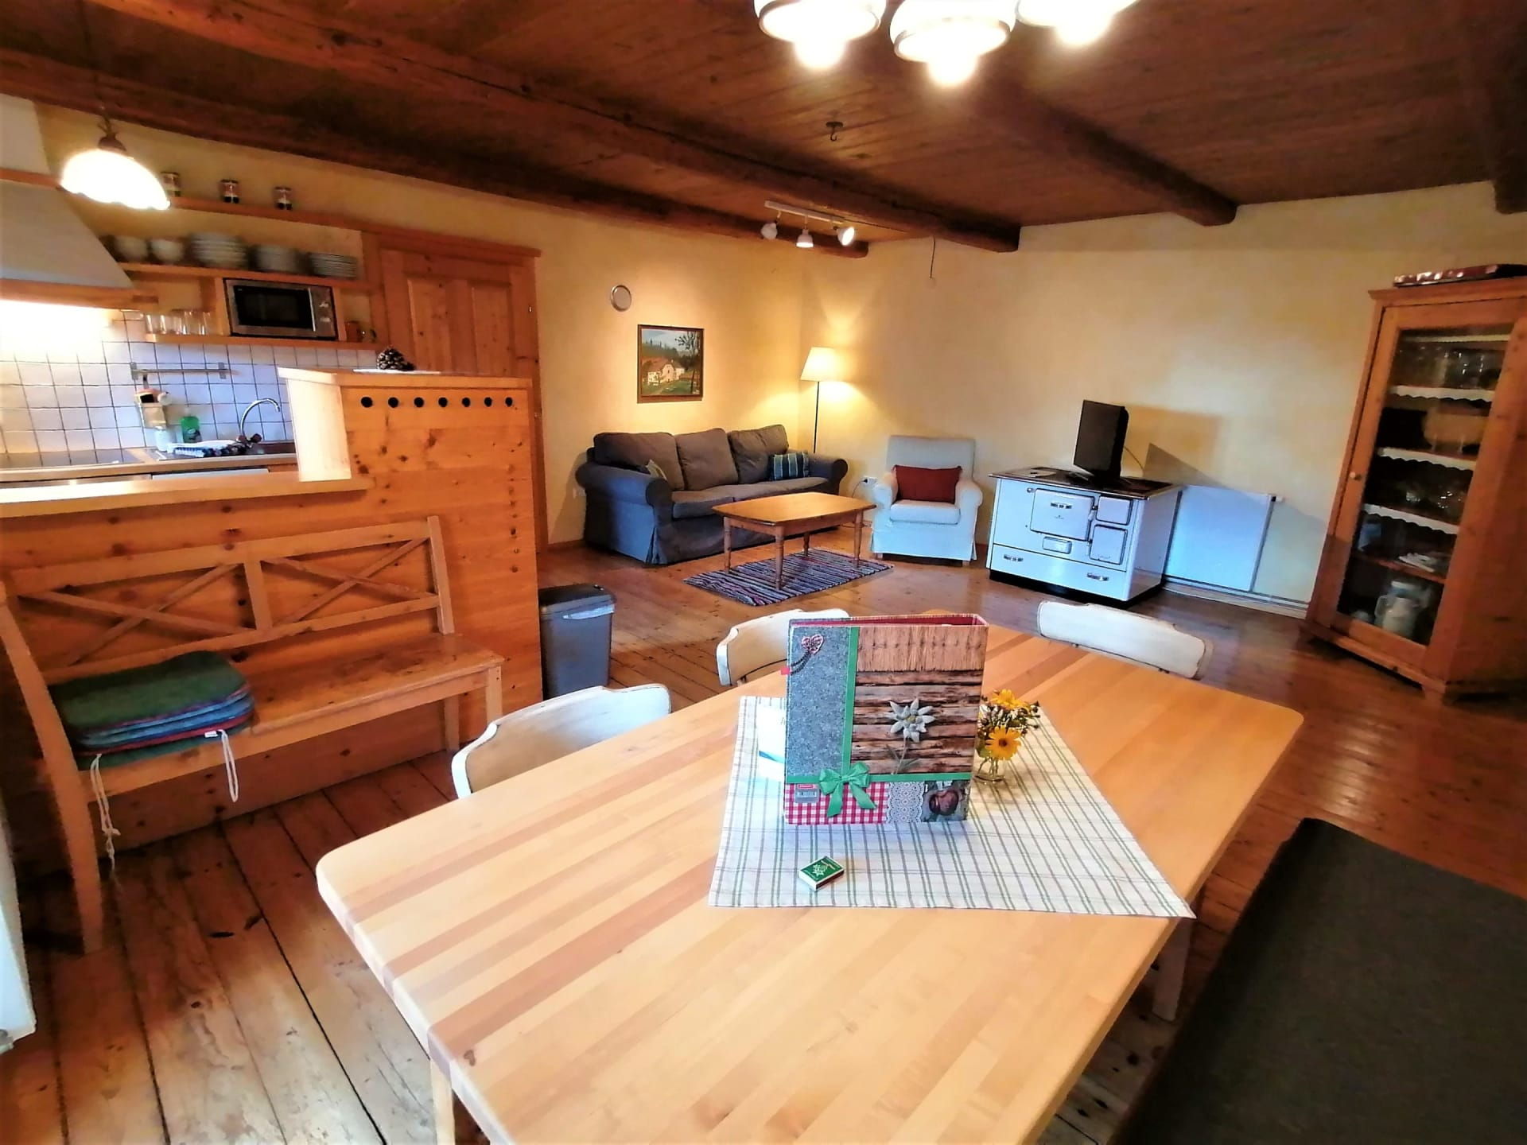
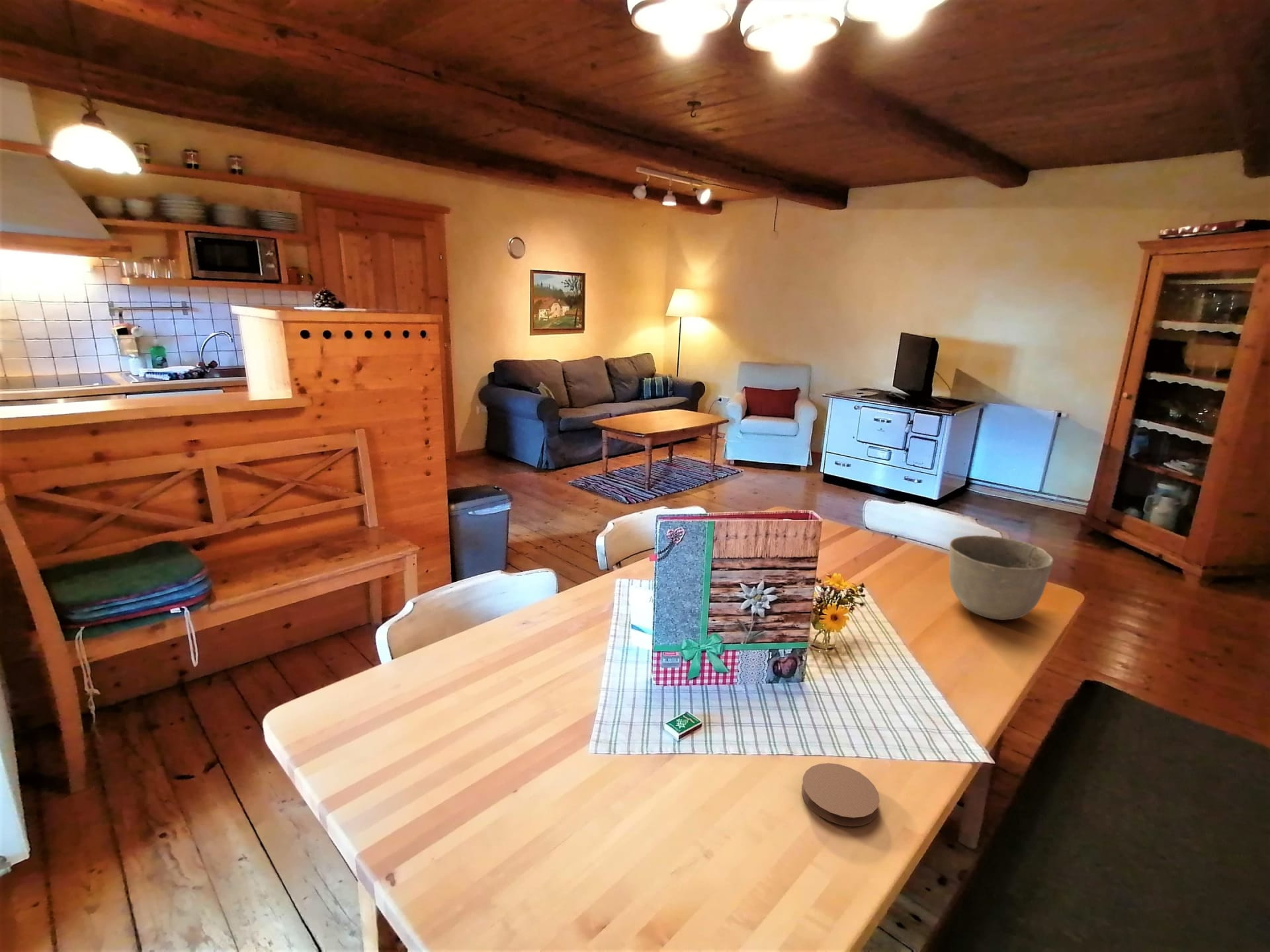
+ coaster (839, 793)
+ bowl (994, 580)
